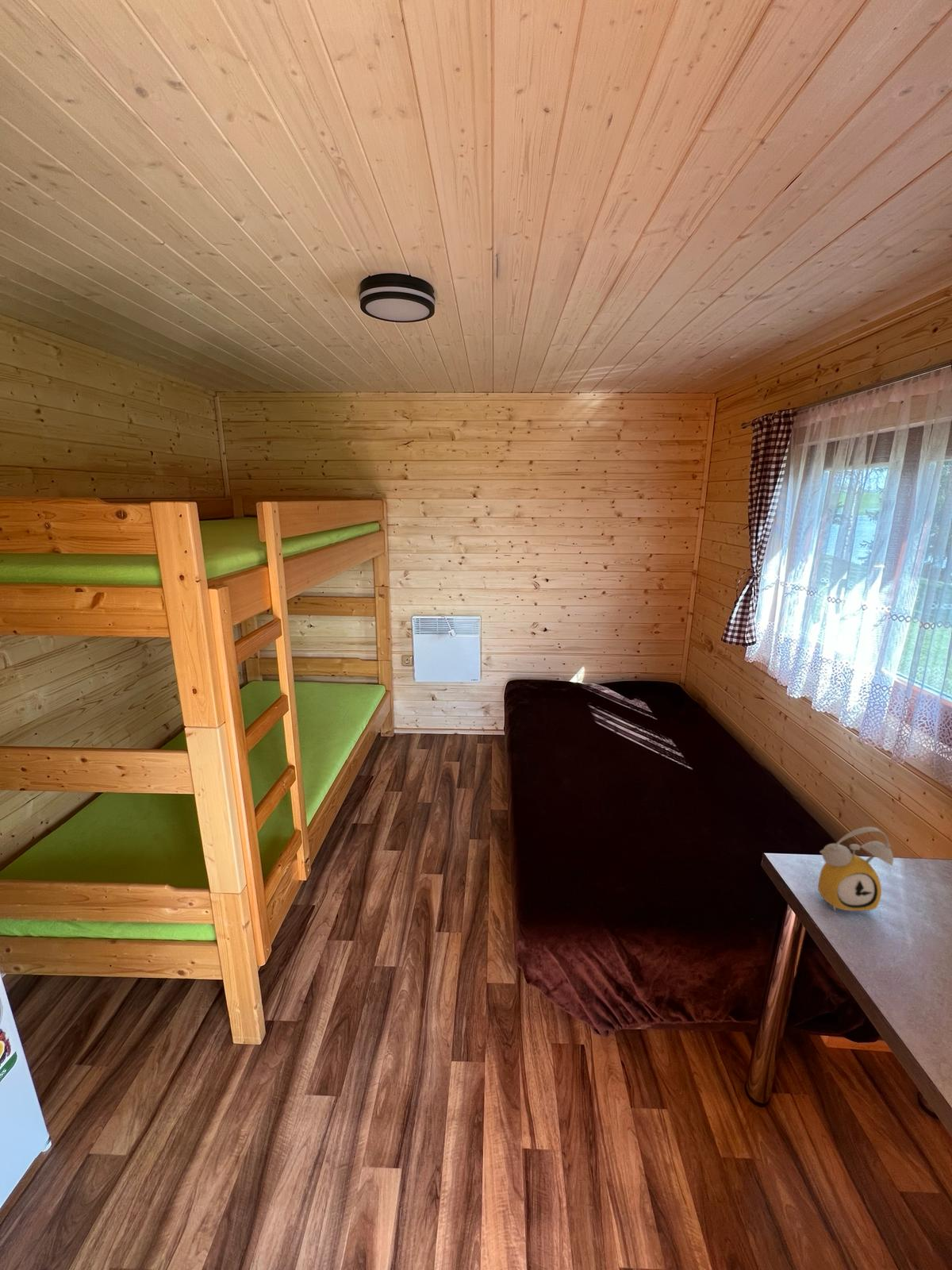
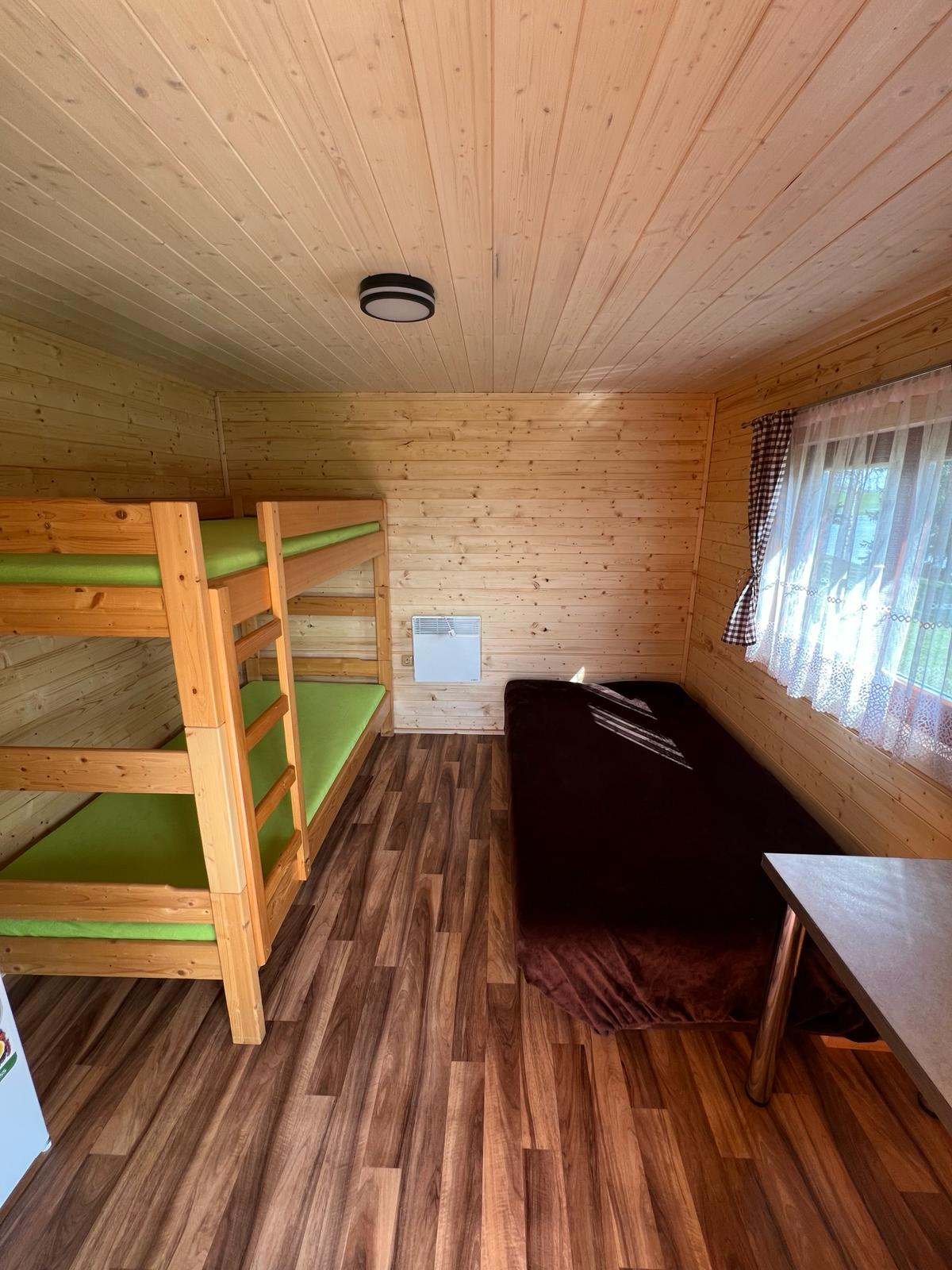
- alarm clock (850, 860)
